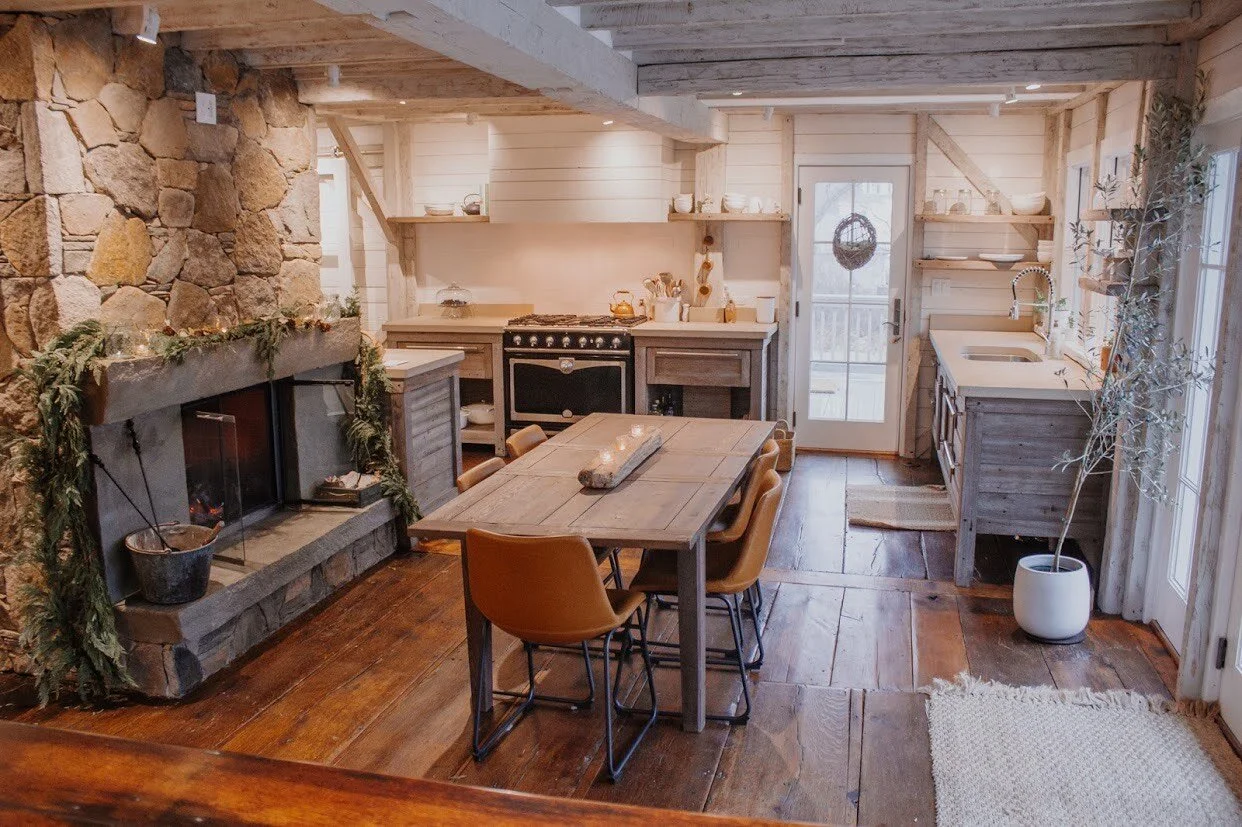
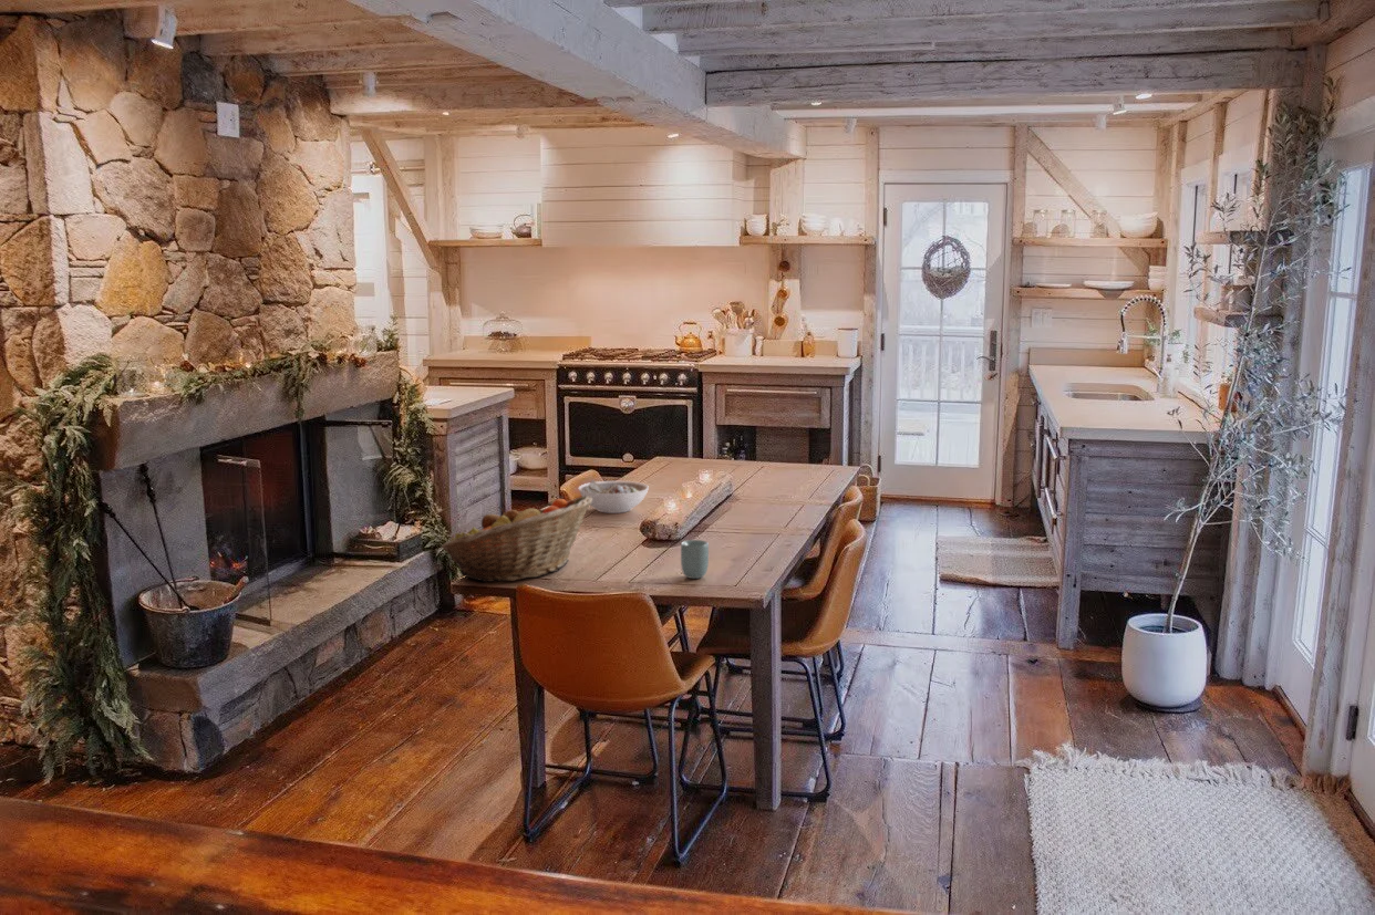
+ cup (694, 560)
+ bowl (613, 495)
+ fruit basket (519, 533)
